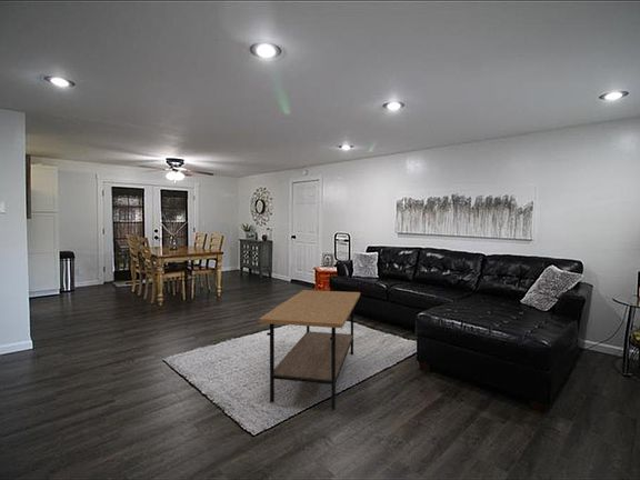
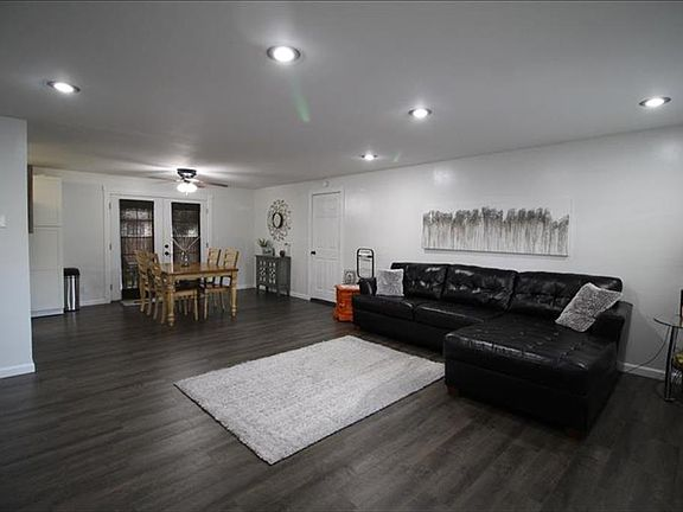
- coffee table (318, 339)
